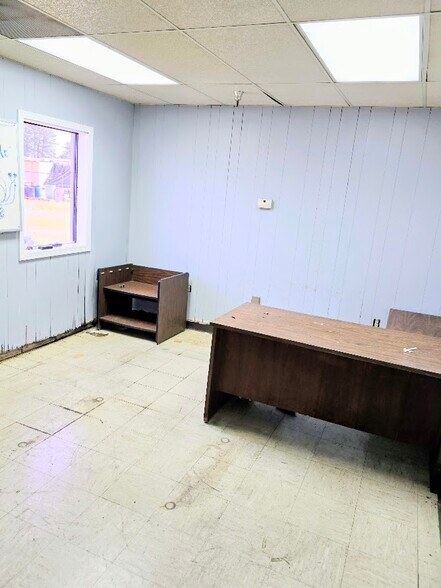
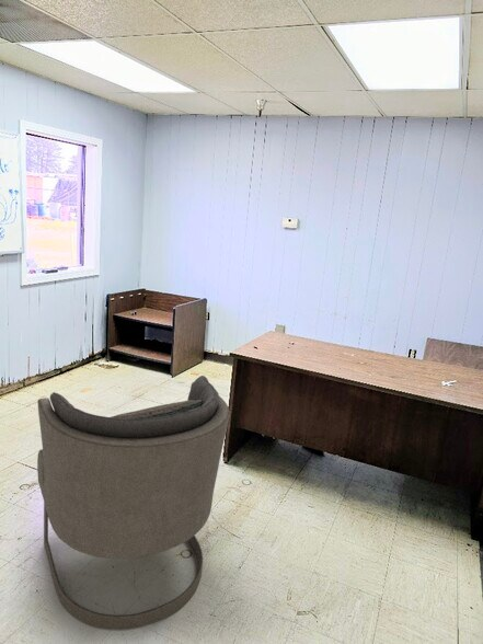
+ armchair (136, 483)
